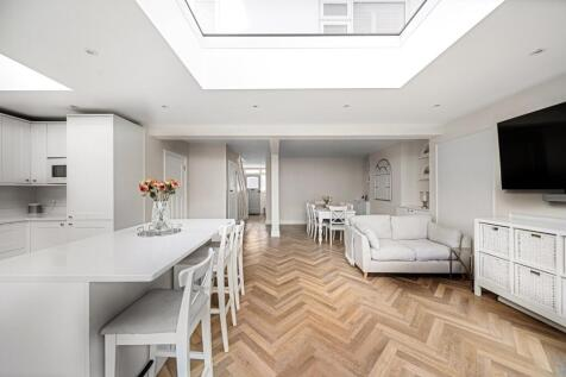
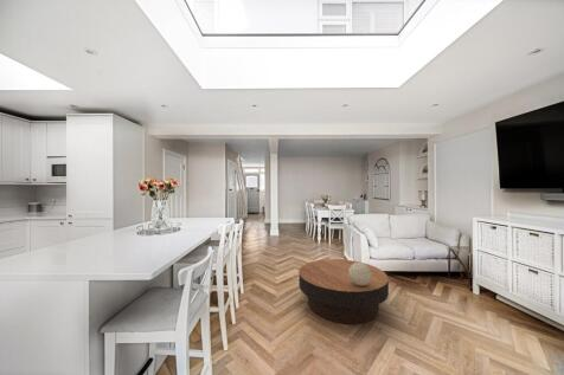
+ decorative sphere (359, 273)
+ coffee table (341, 287)
